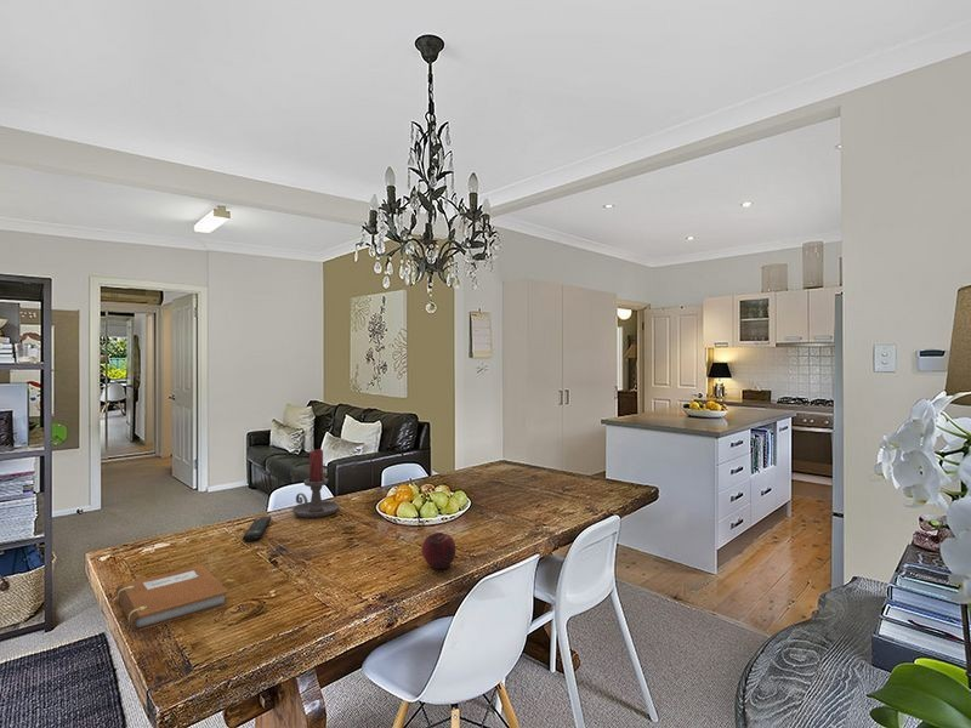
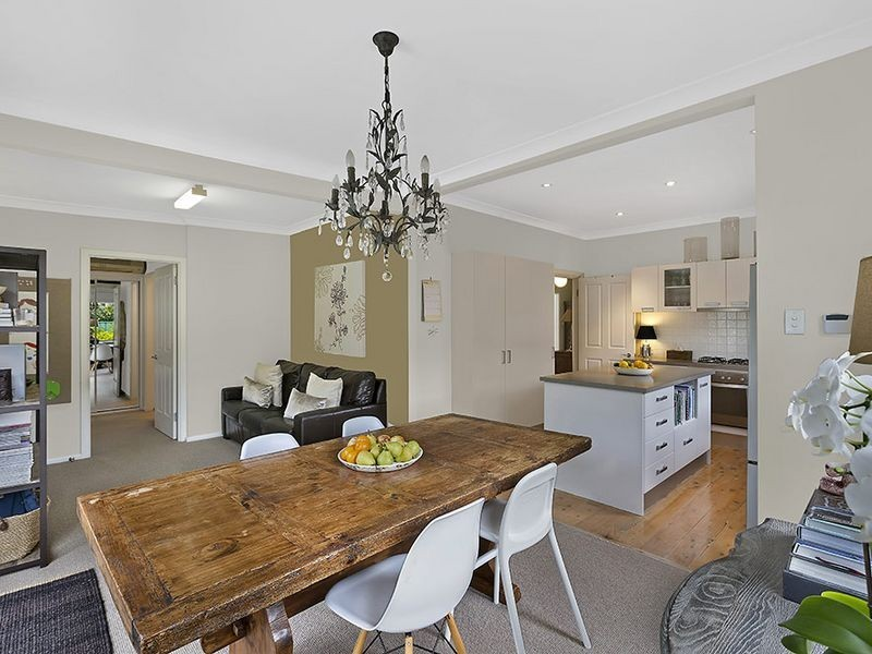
- fruit (438, 550)
- remote control (257, 528)
- candle holder (312, 479)
- notebook (170, 593)
